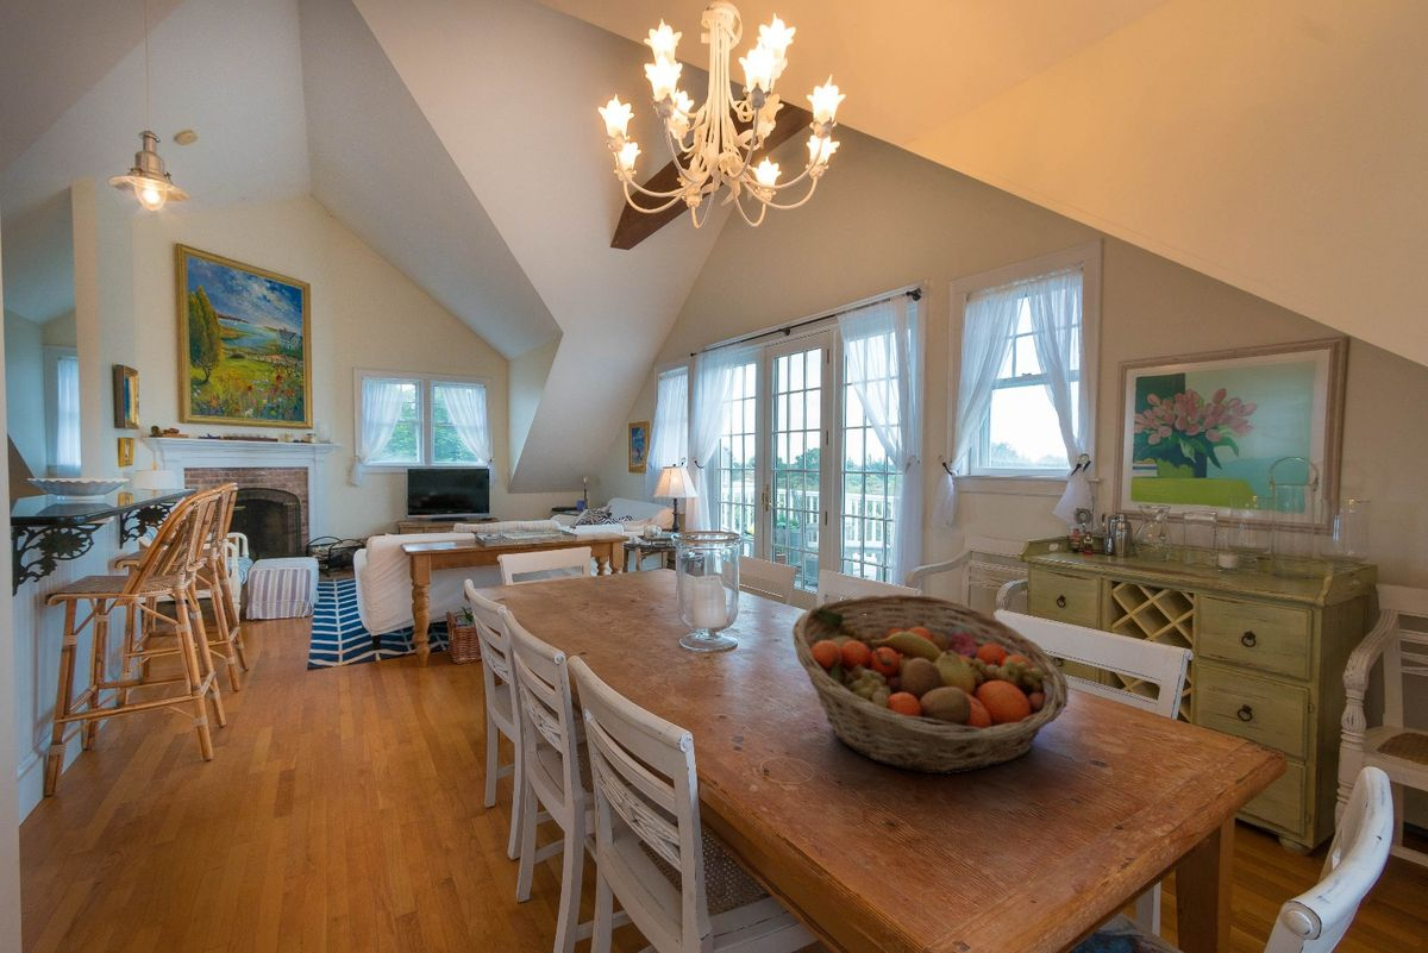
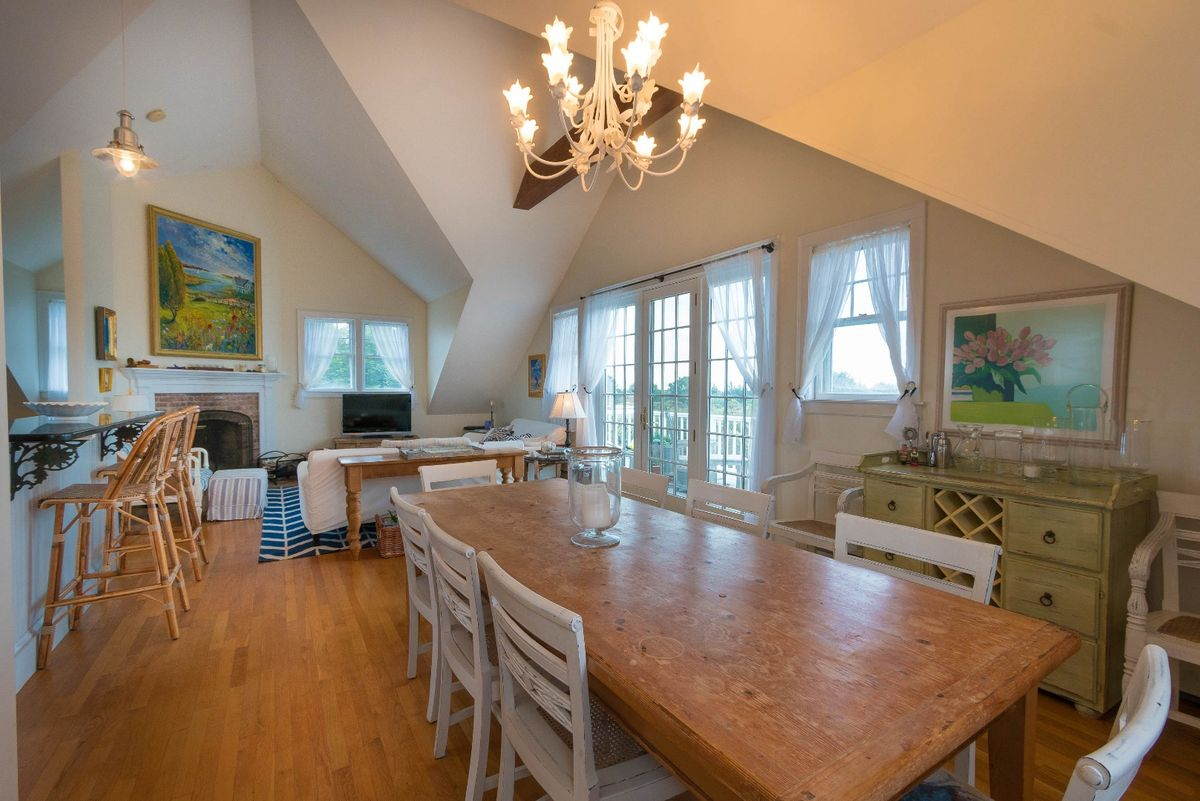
- fruit basket (923, 672)
